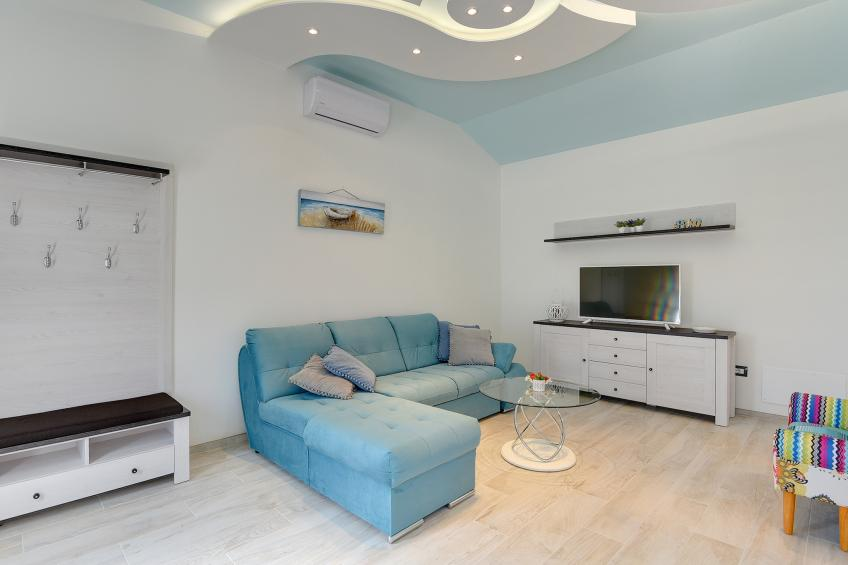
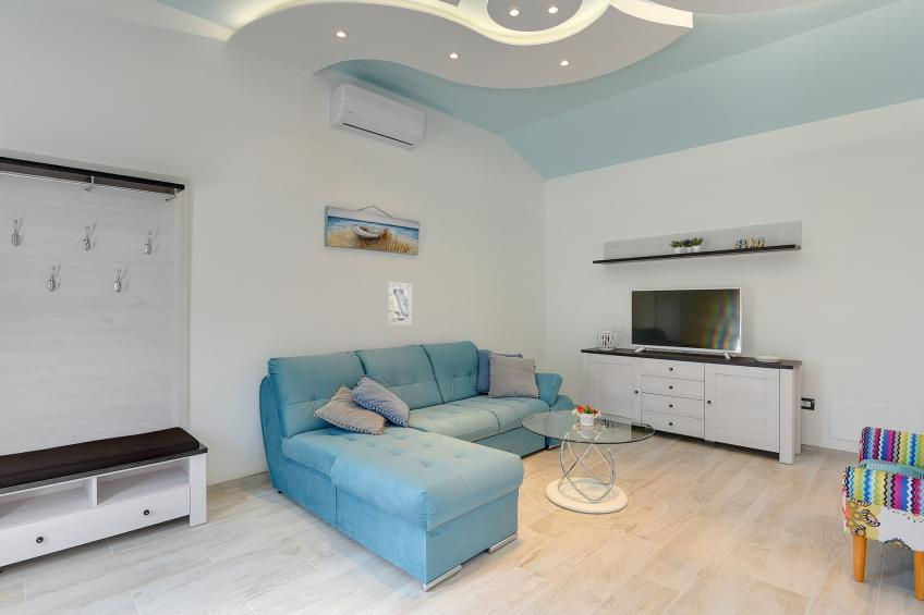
+ wall art (400, 304)
